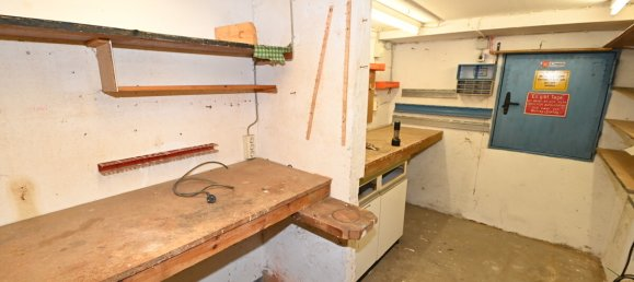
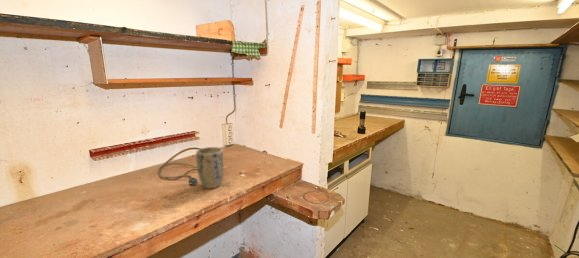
+ plant pot (210, 167)
